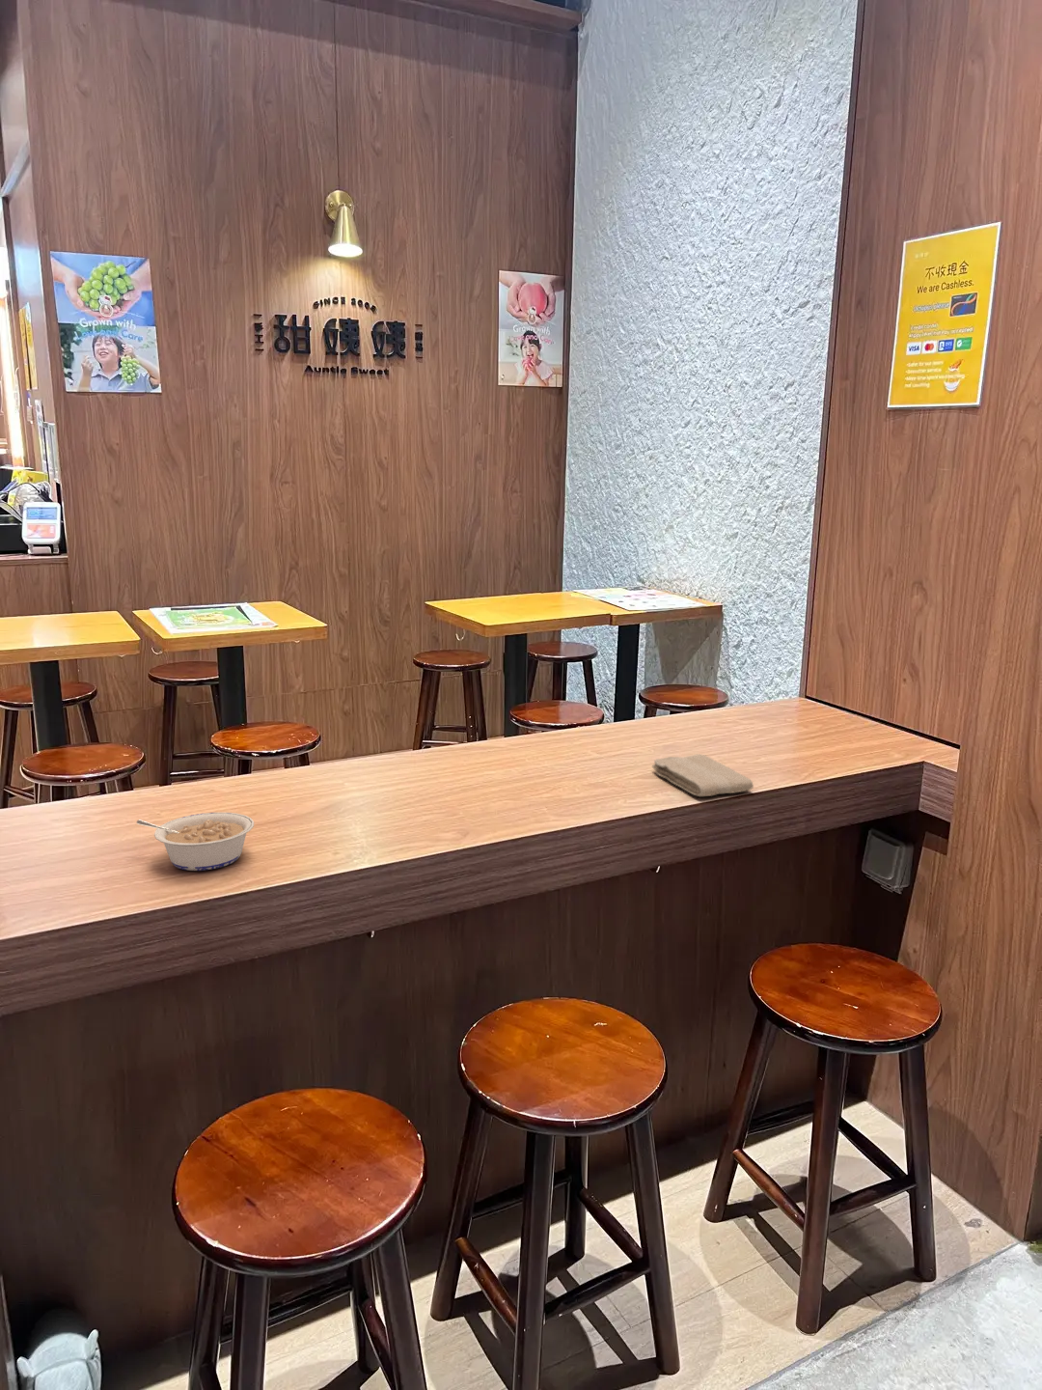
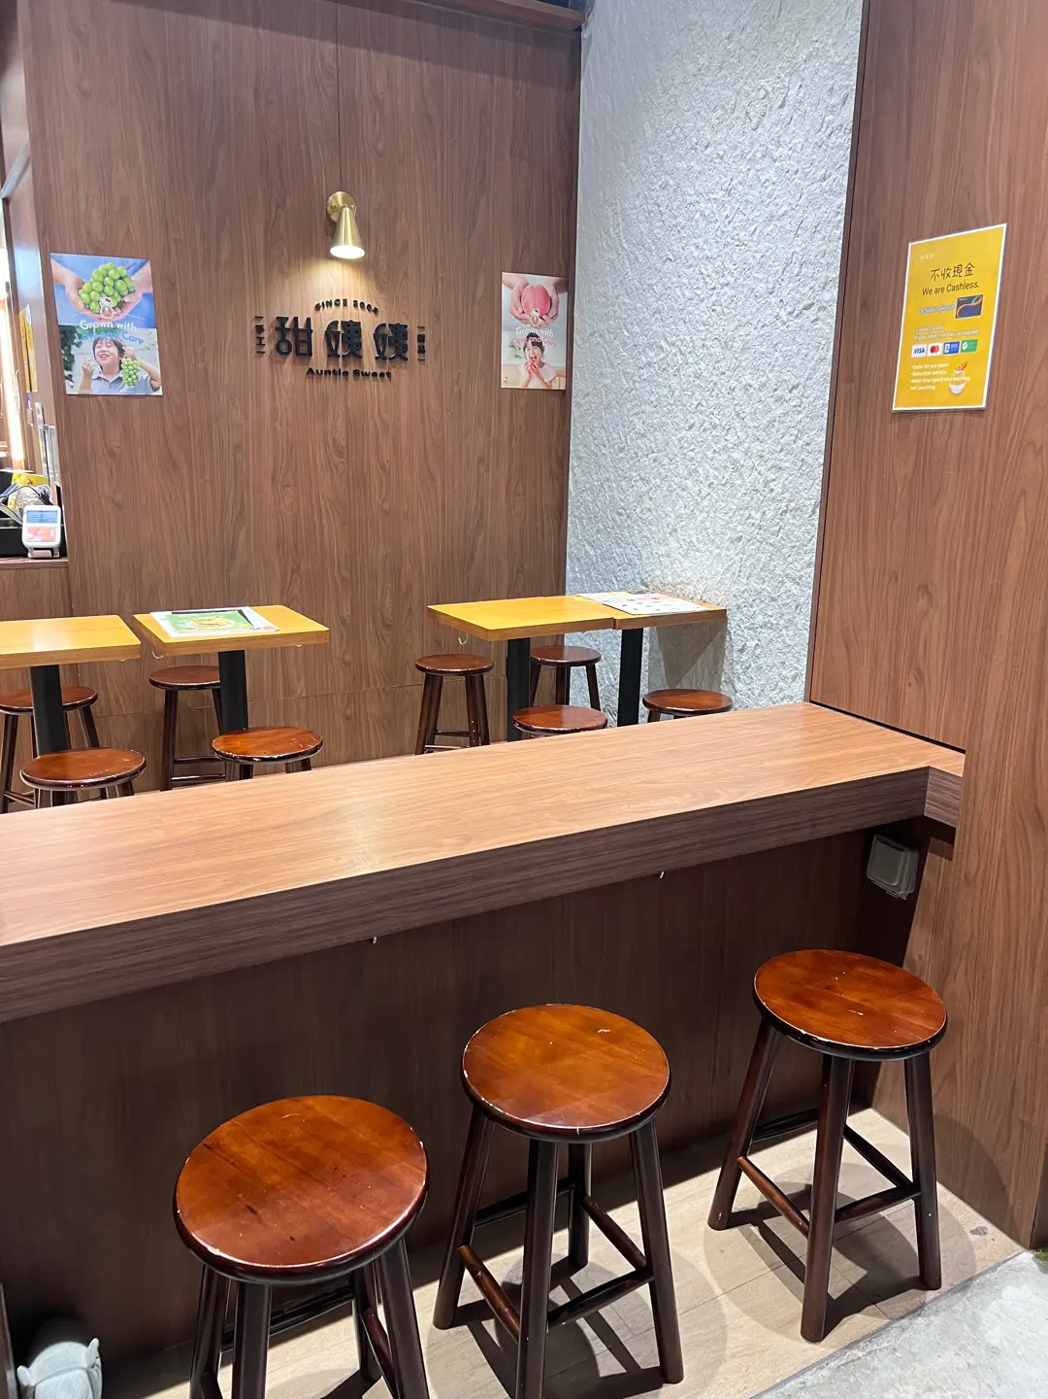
- legume (201, 841)
- washcloth (701, 773)
